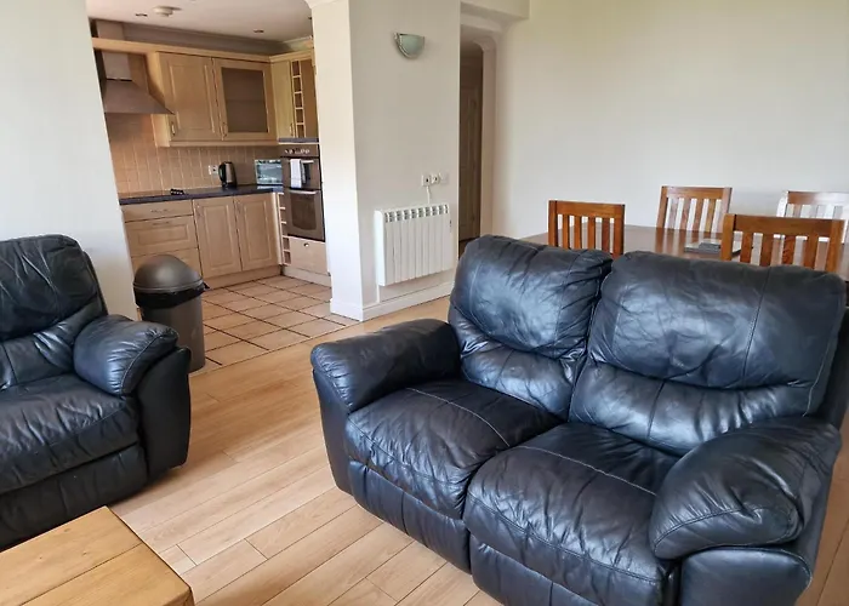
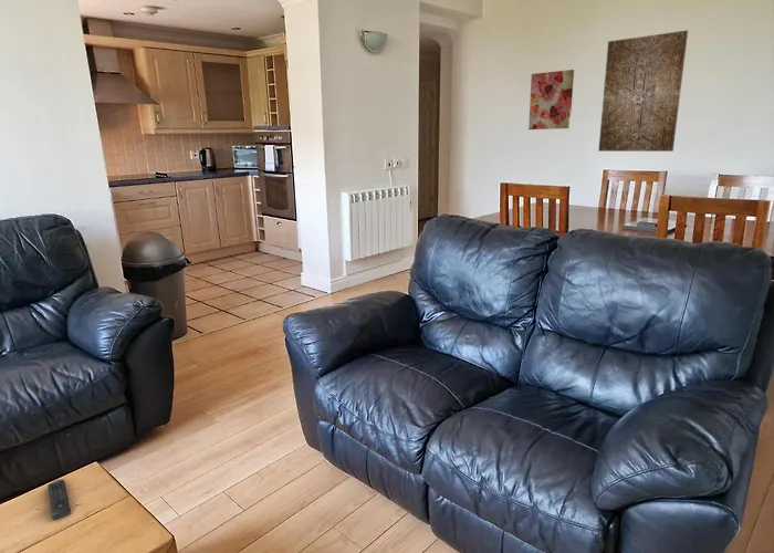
+ remote control (57, 497)
+ wall art (639, 95)
+ wall art (550, 101)
